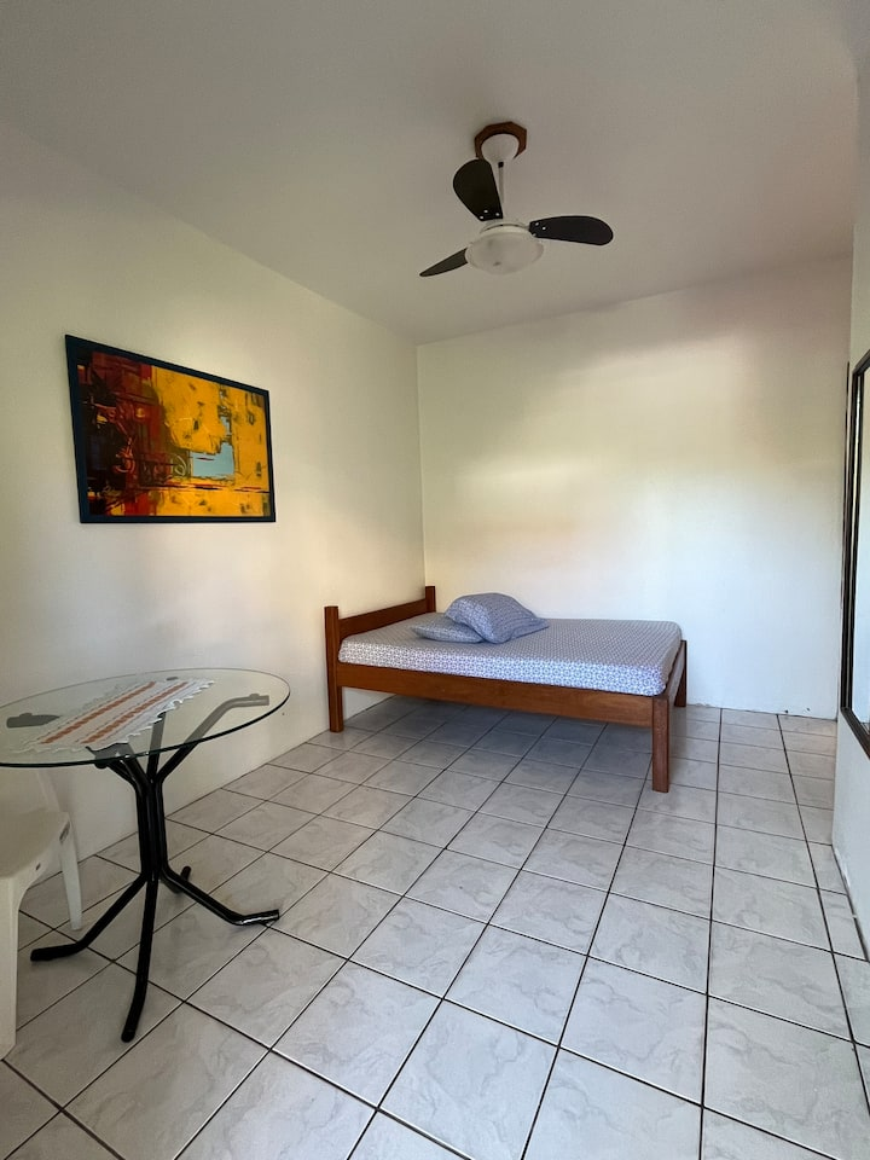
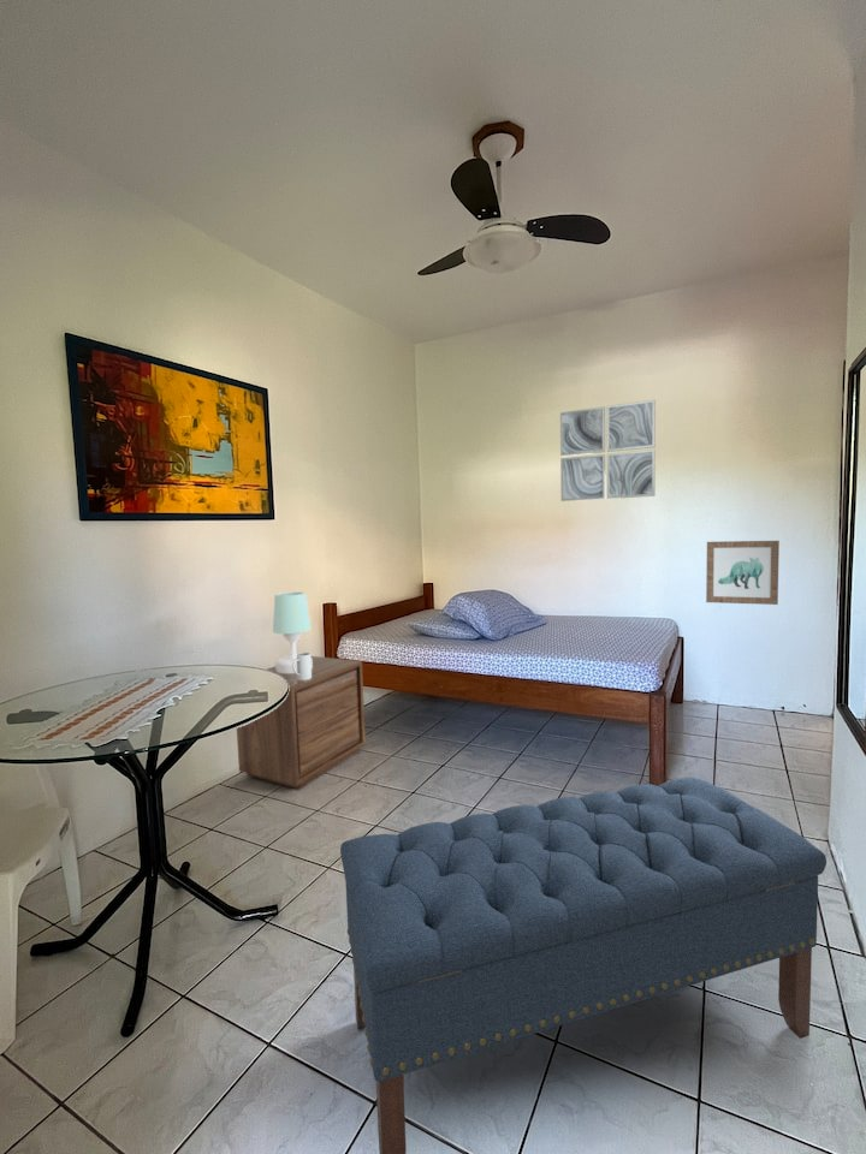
+ nightstand (303, 716)
+ wall art (741, 572)
+ mug (301, 666)
+ bench (574, 932)
+ wall art (604, 451)
+ table lamp (292, 631)
